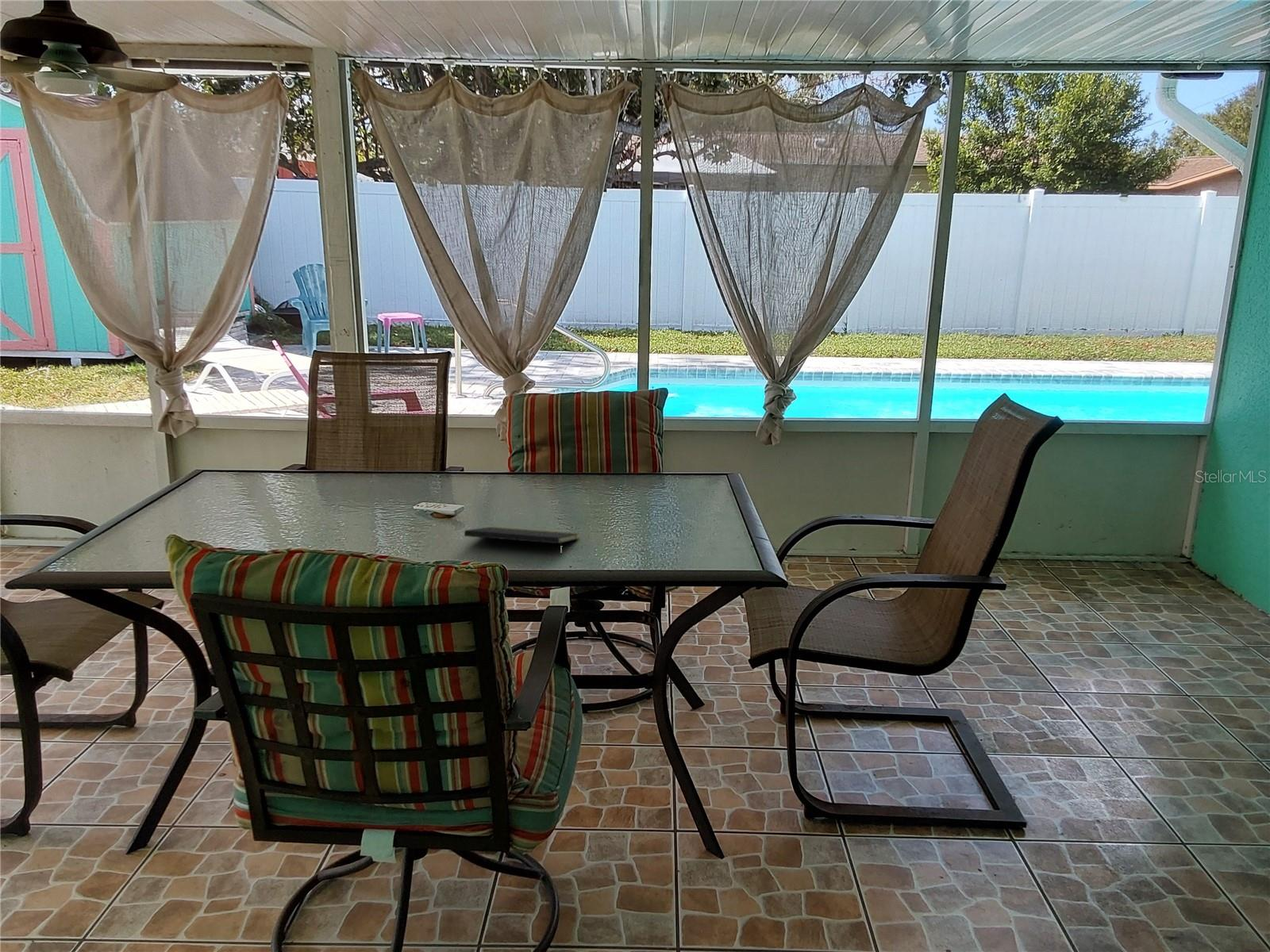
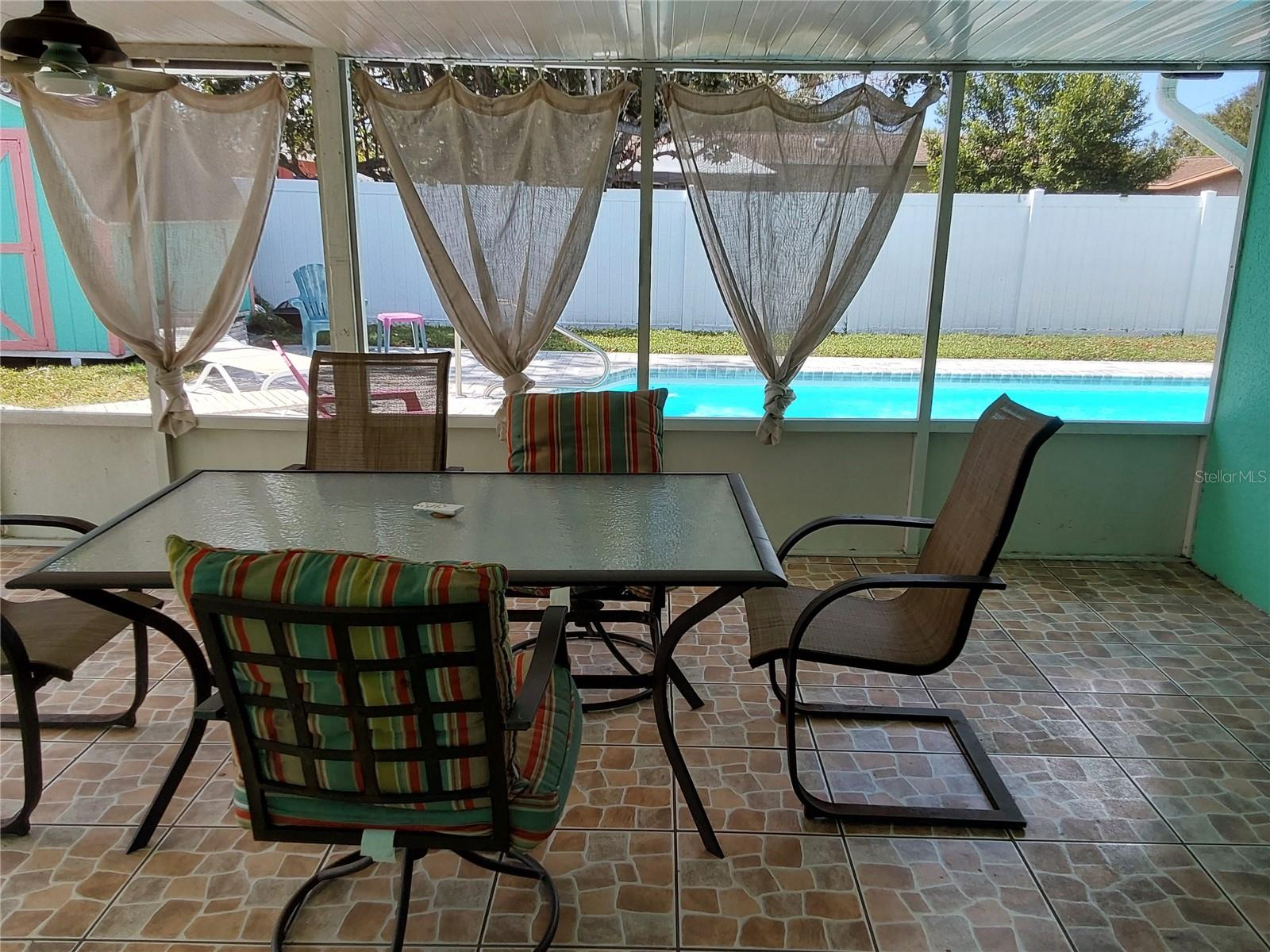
- notepad (523, 535)
